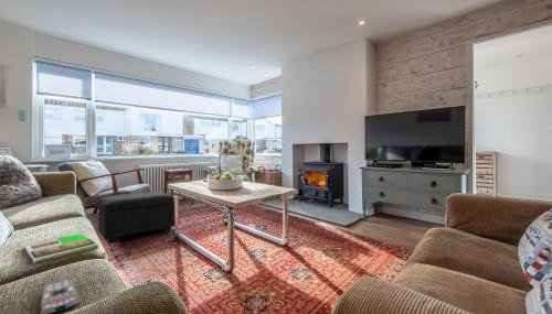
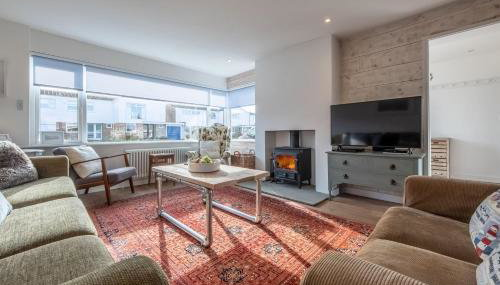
- magazine (61, 246)
- footstool (137, 214)
- remote control (59, 294)
